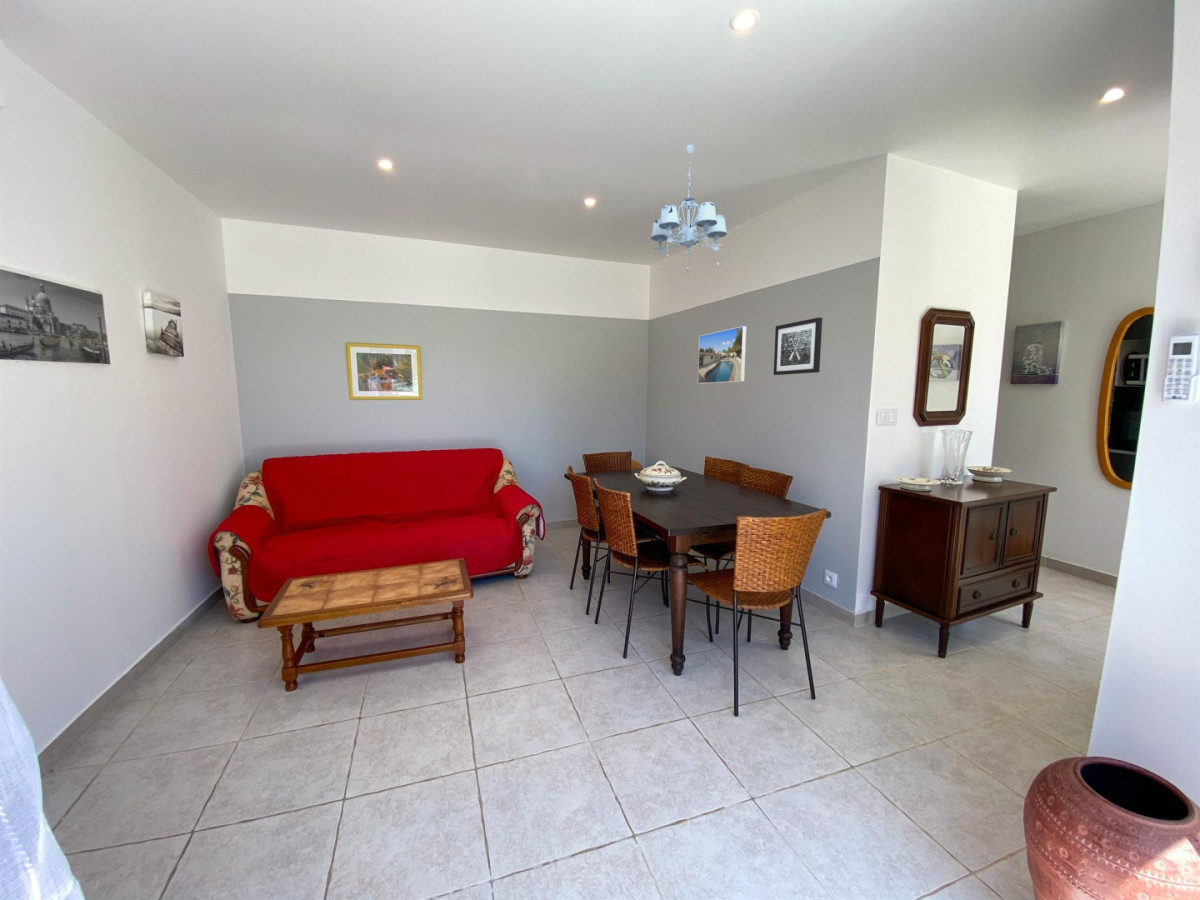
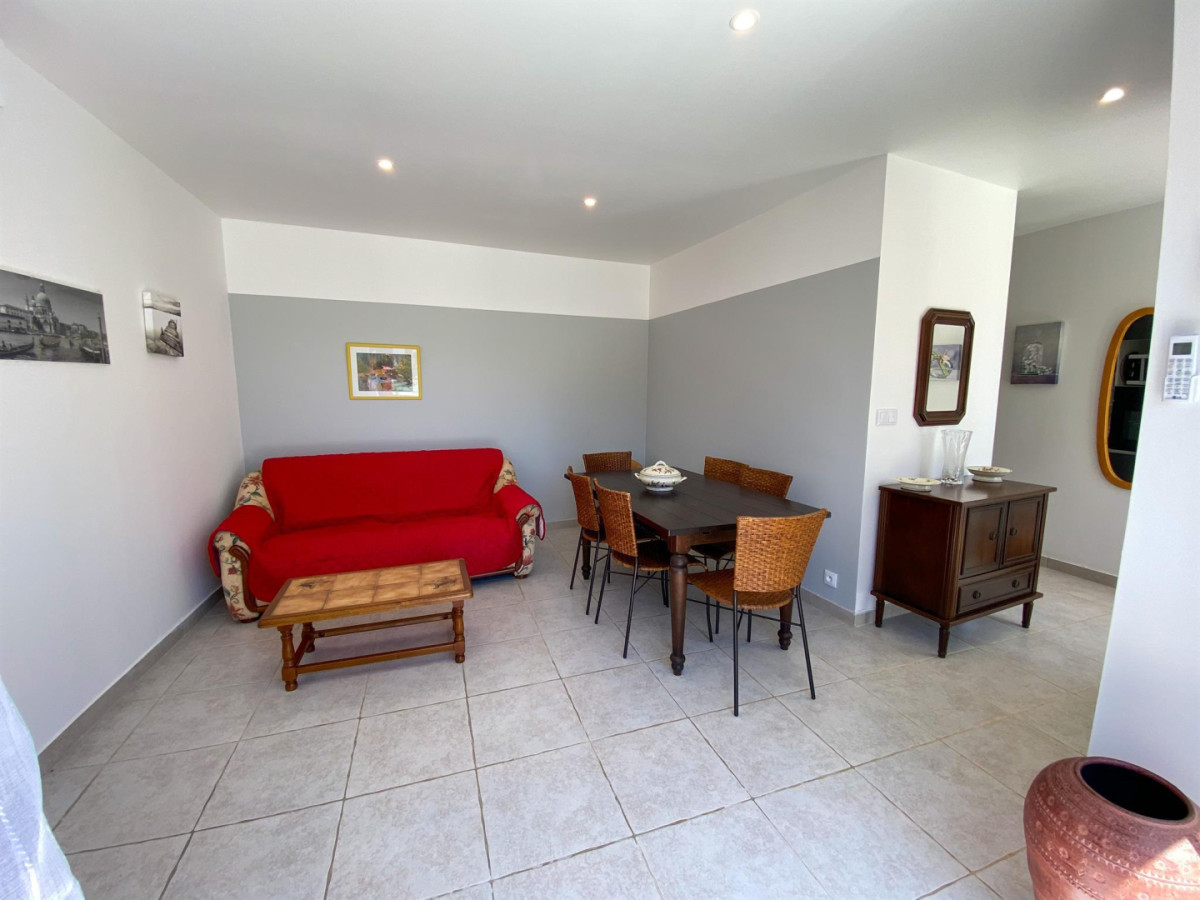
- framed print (720, 357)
- chandelier (701, 209)
- wall art (796, 348)
